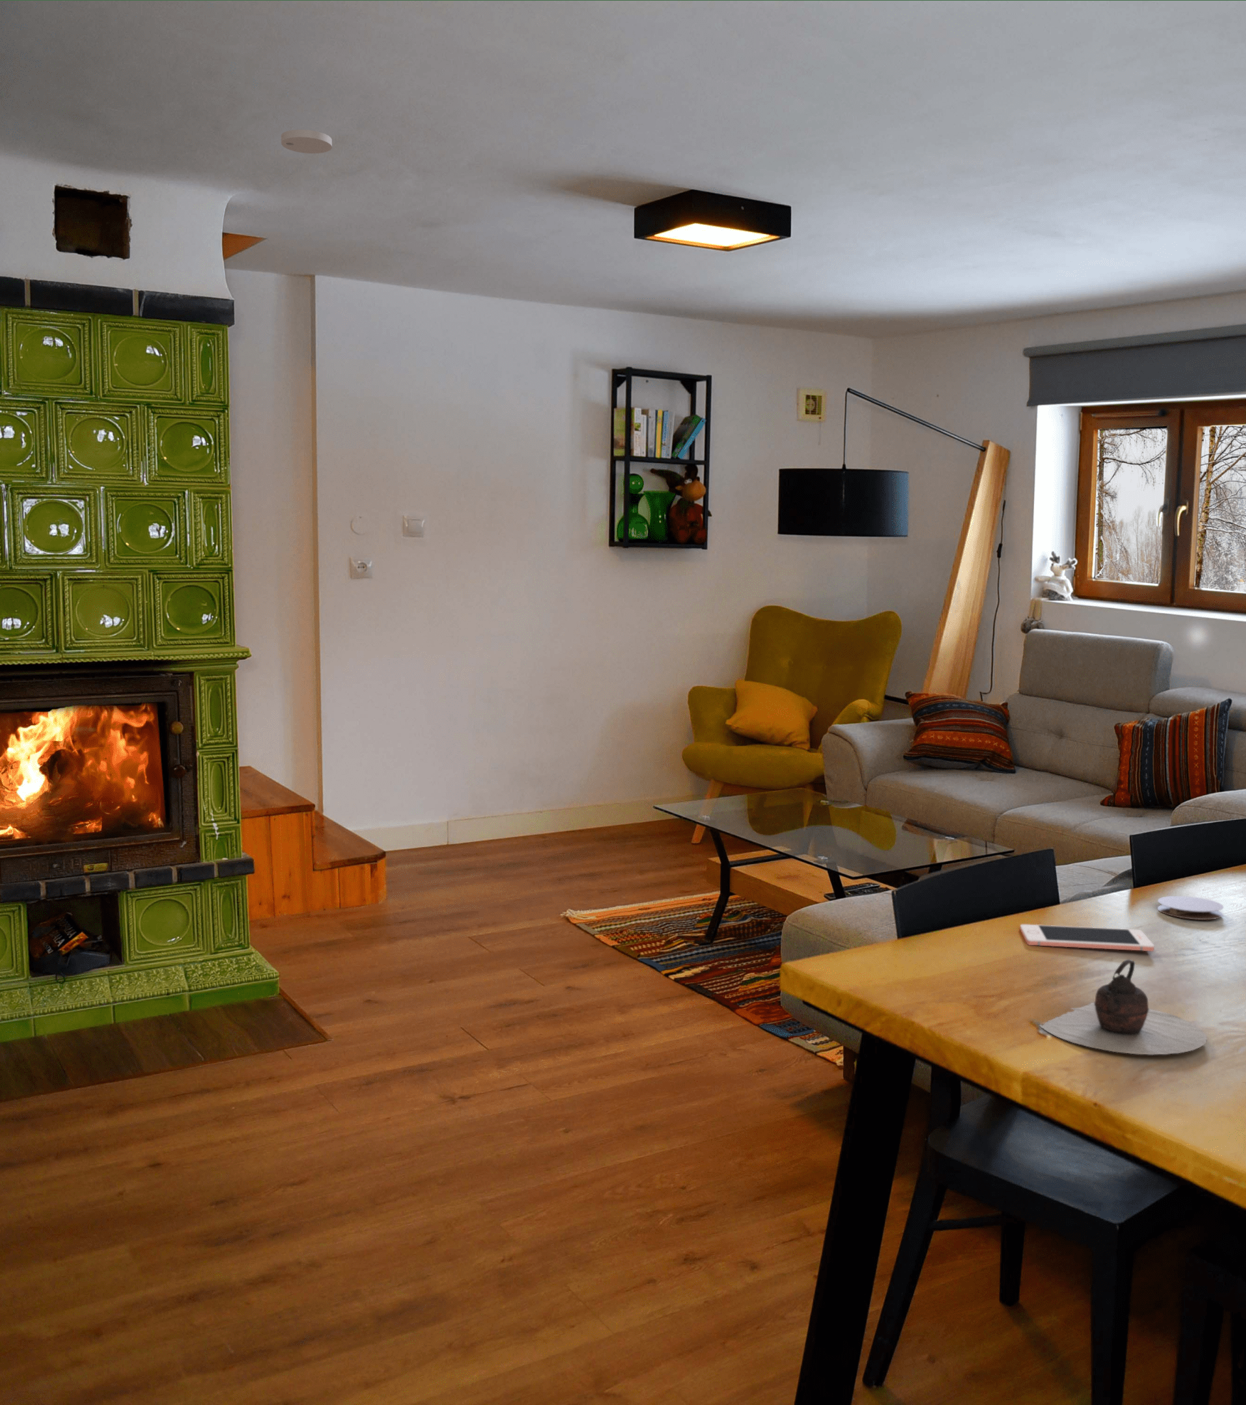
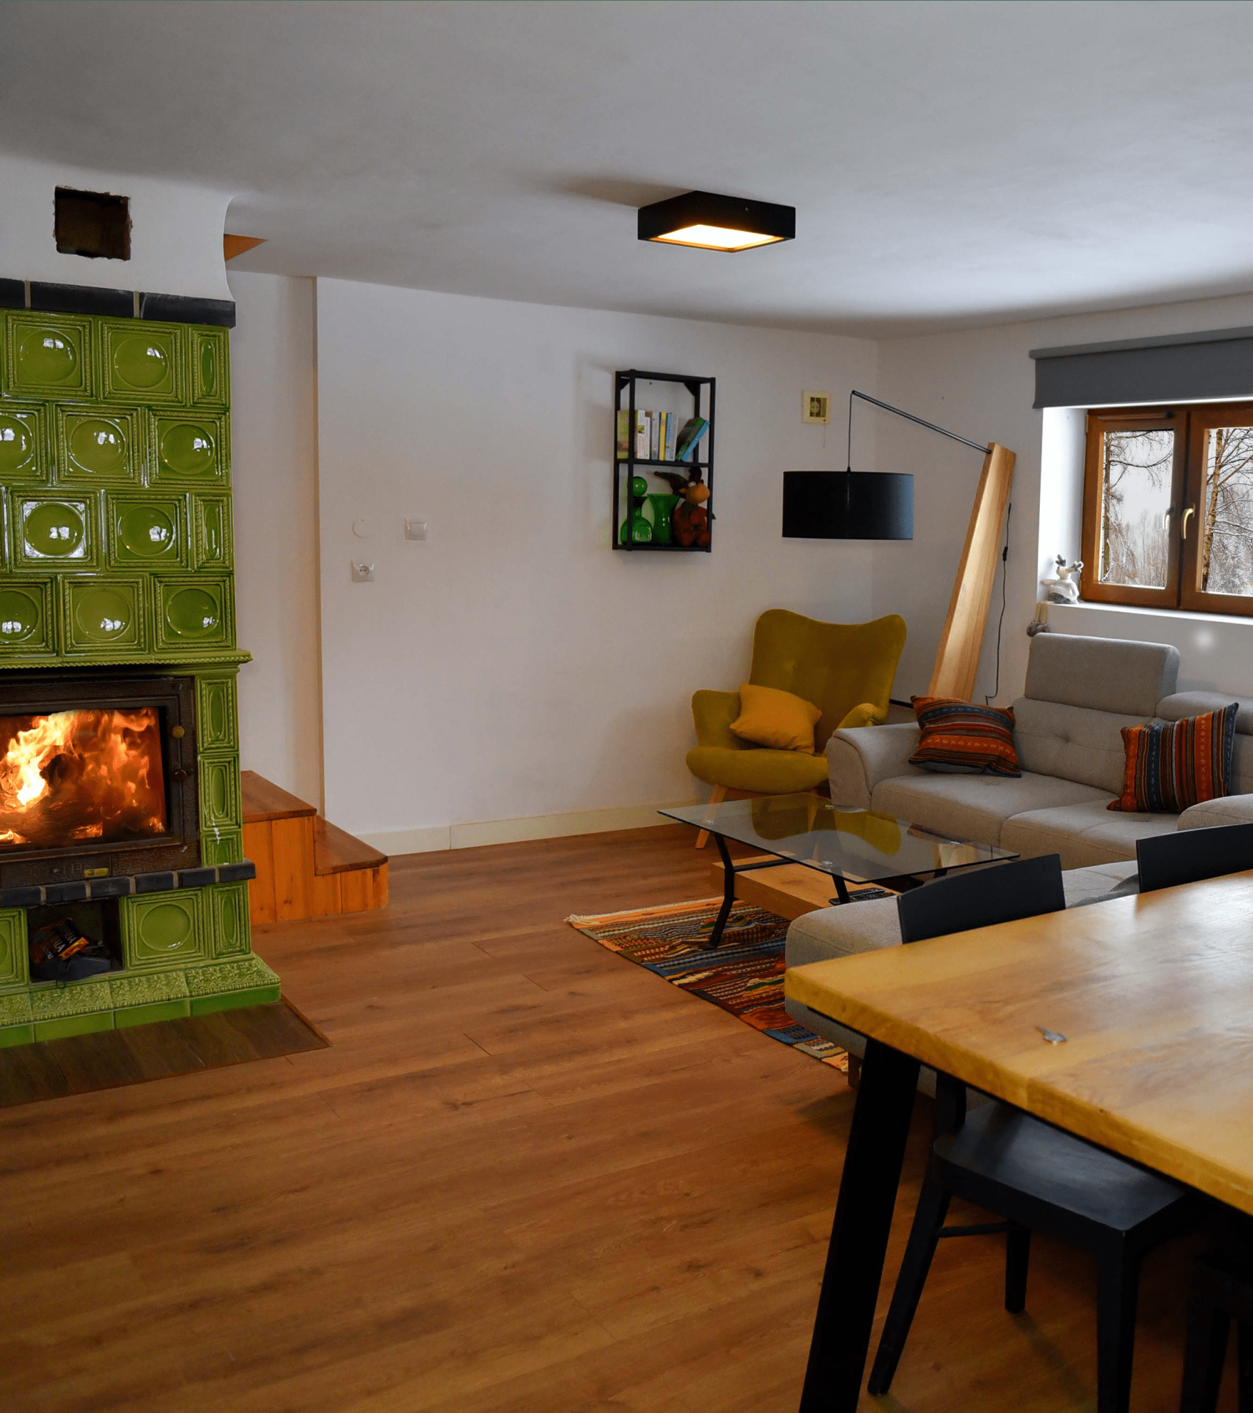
- teapot (1120, 992)
- coaster (1189, 907)
- cell phone (1085, 937)
- smoke detector (307, 142)
